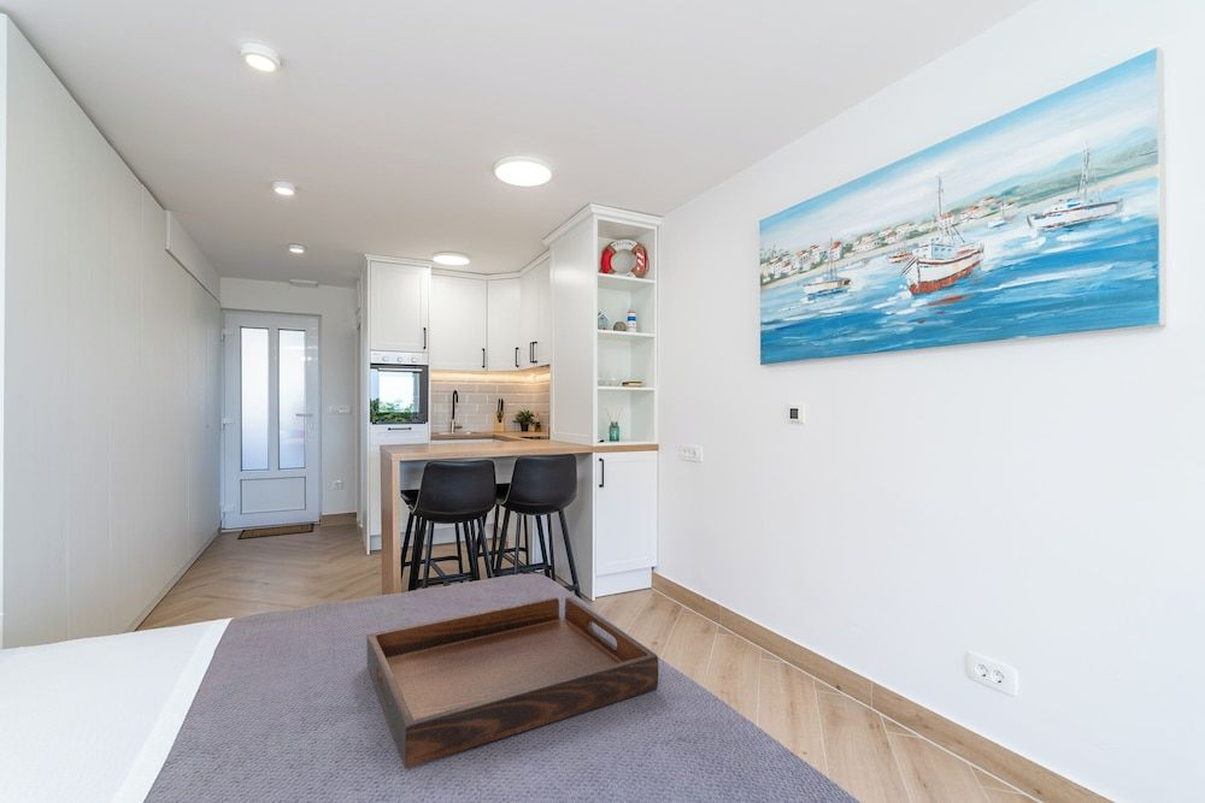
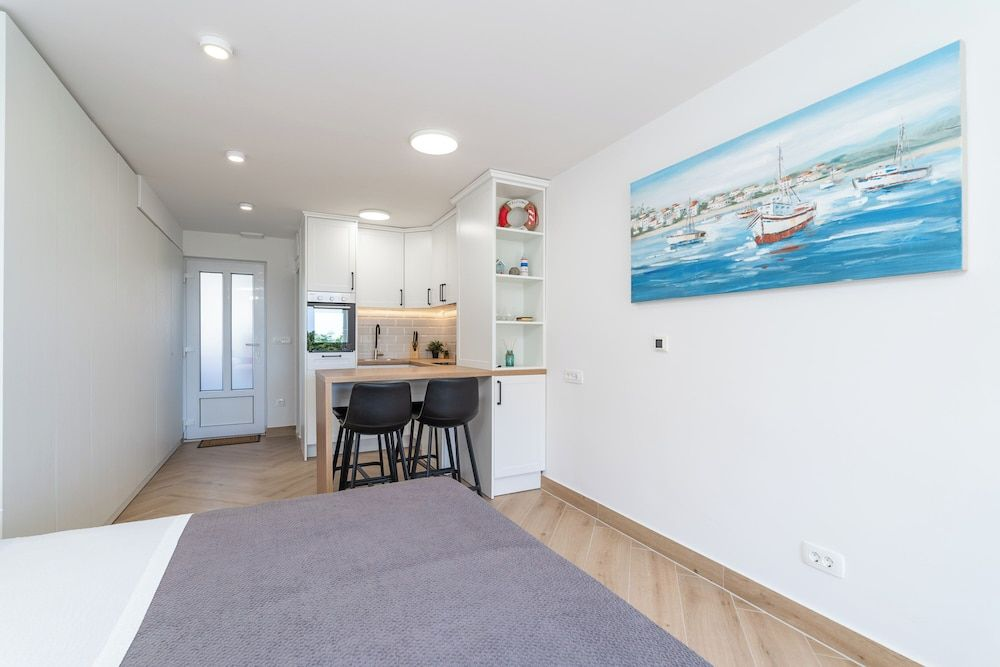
- serving tray (506, 660)
